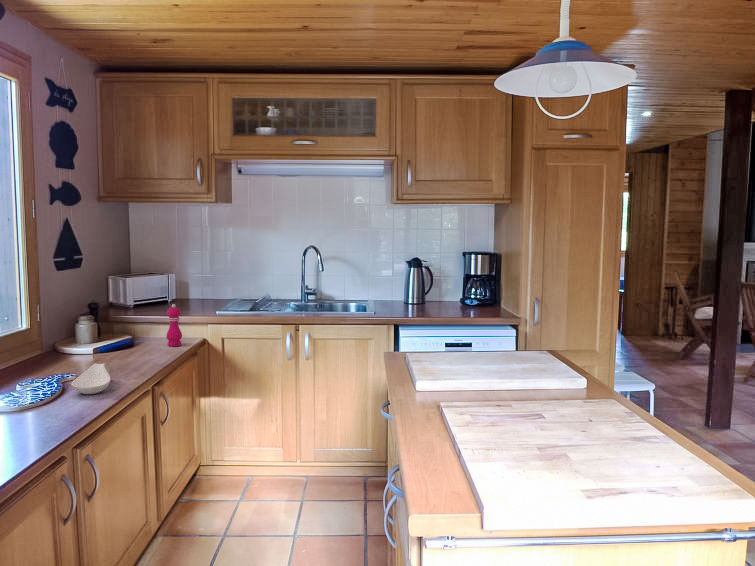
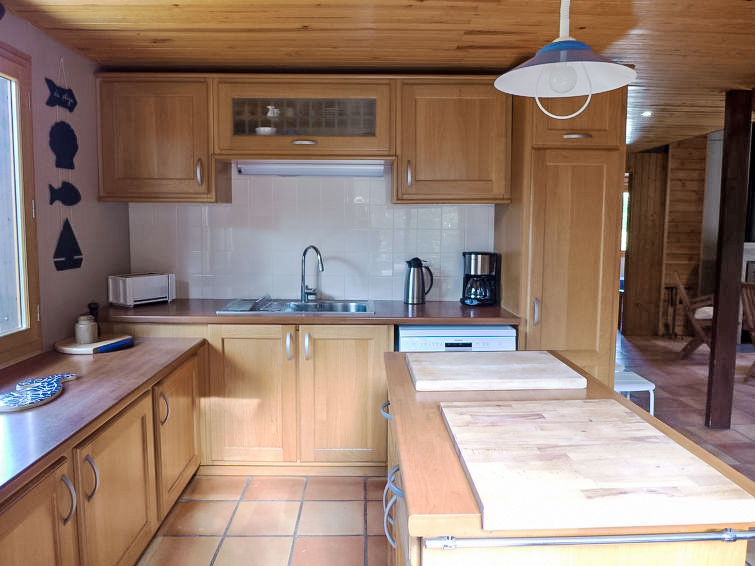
- spoon rest (95, 377)
- pepper mill (174, 324)
